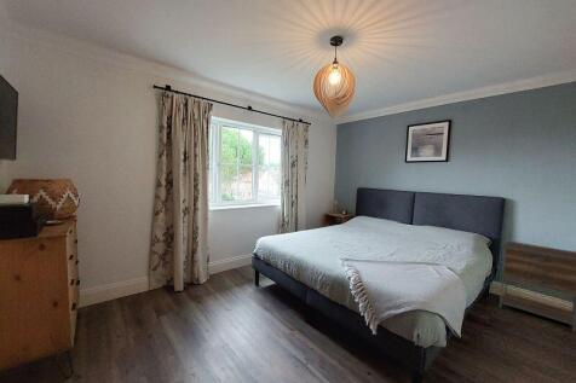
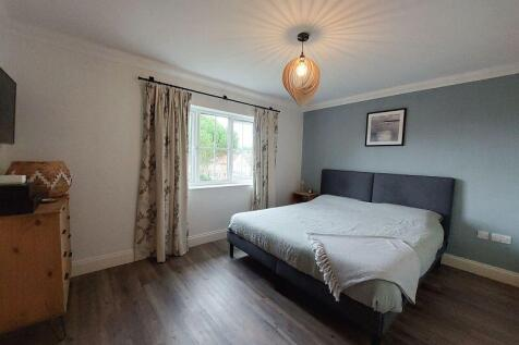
- nightstand (537, 280)
